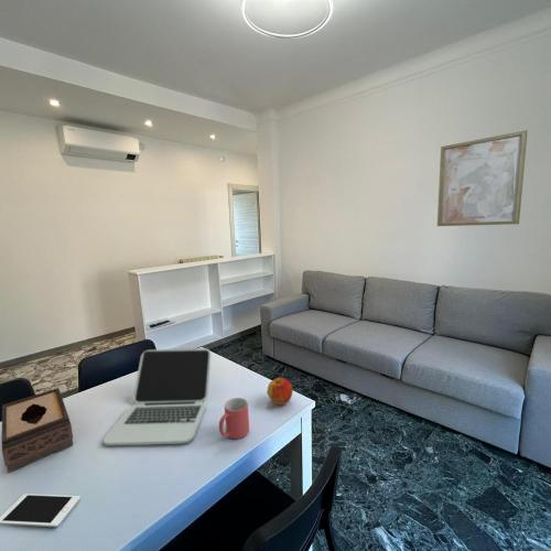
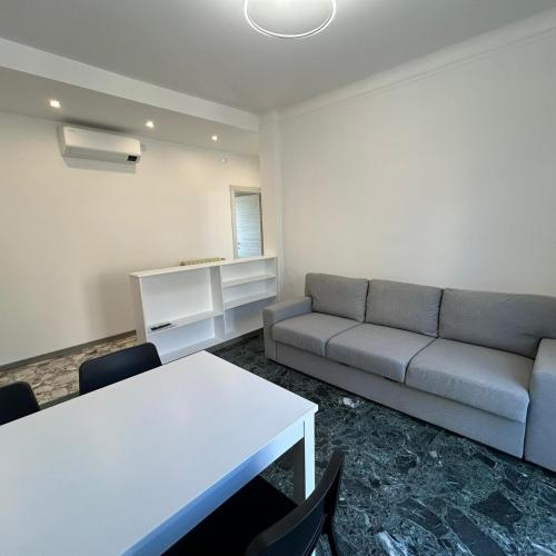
- mug (233, 420)
- cell phone (40, 509)
- wall art (477, 183)
- apple (280, 390)
- laptop (163, 389)
- tissue box (36, 424)
